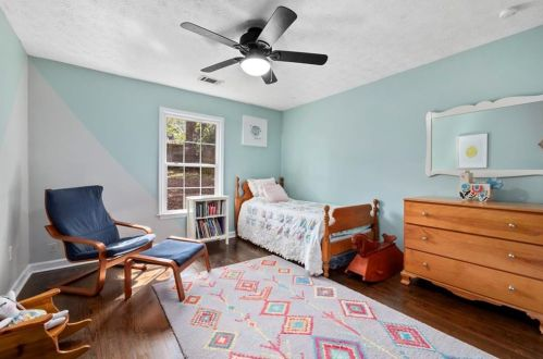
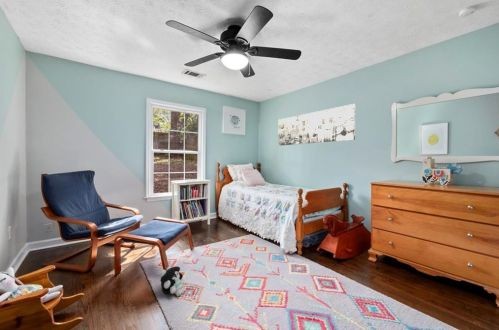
+ plush toy (173, 279)
+ wall art (310, 128)
